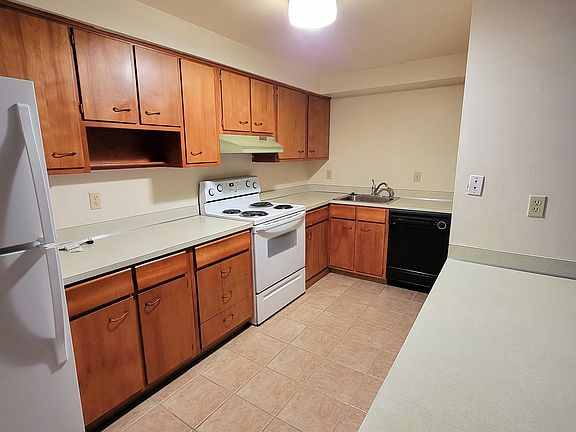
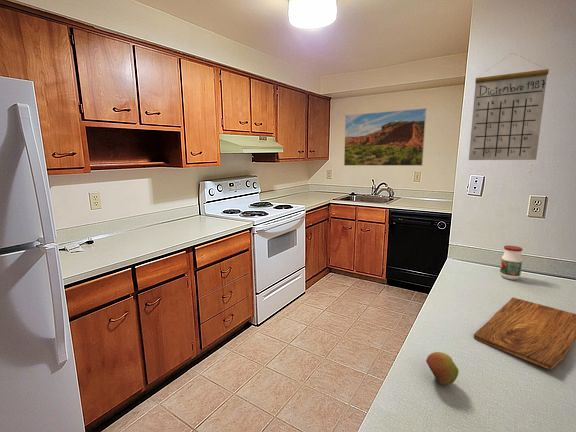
+ jar (511, 262)
+ calendar (506, 107)
+ apple (441, 368)
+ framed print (382, 139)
+ cutting board (531, 327)
